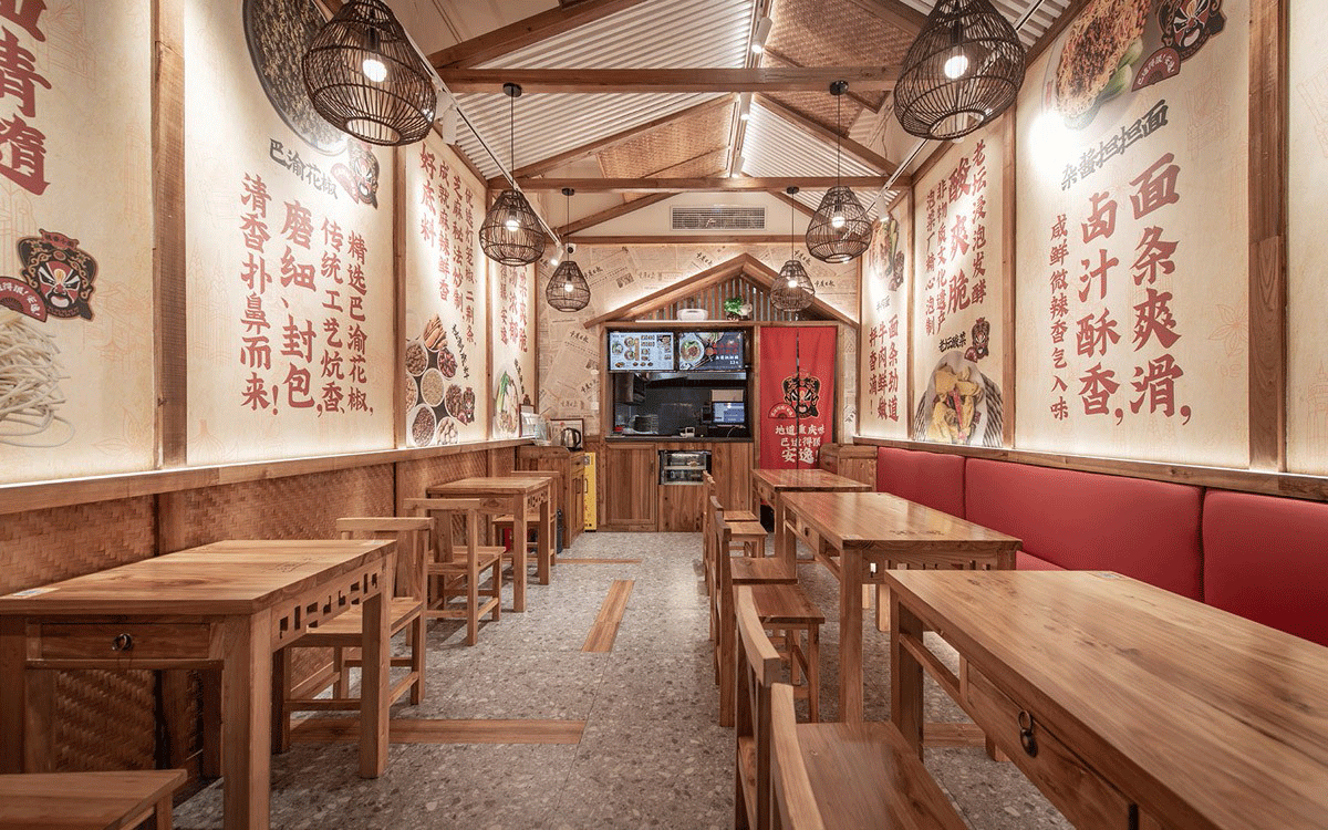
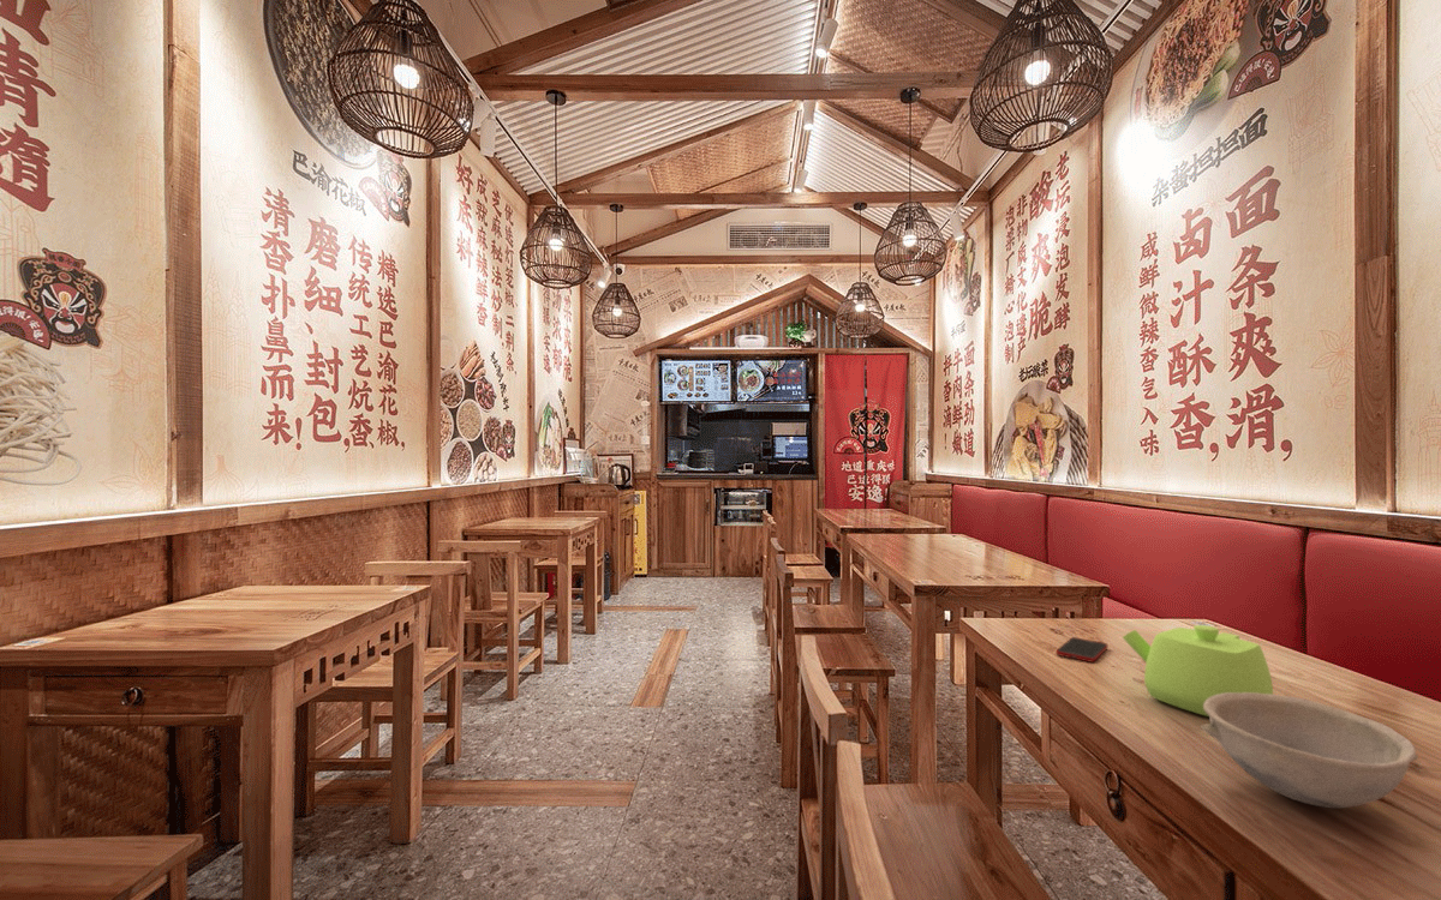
+ cell phone (1082, 649)
+ bowl (1302, 758)
+ teapot (1192, 660)
